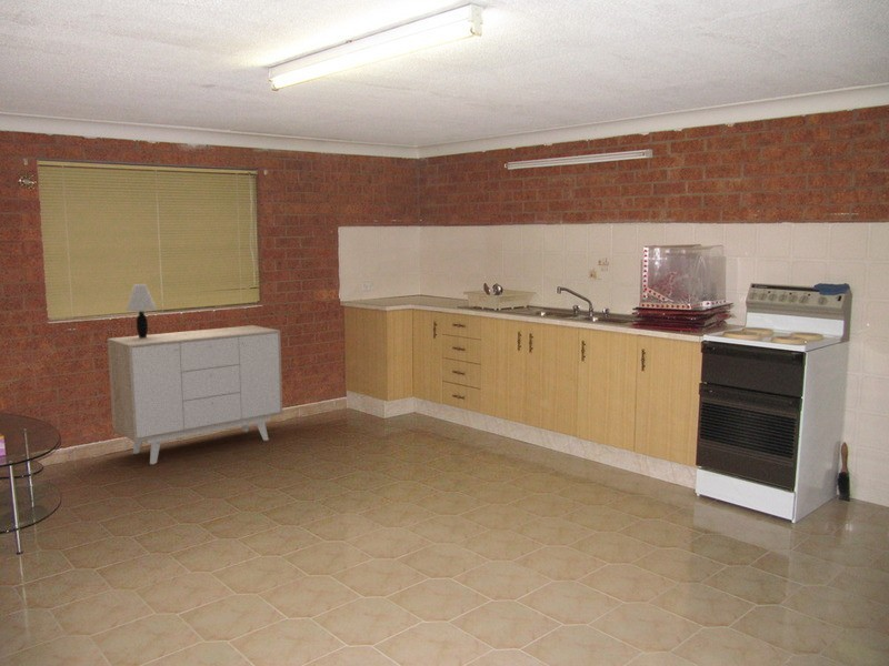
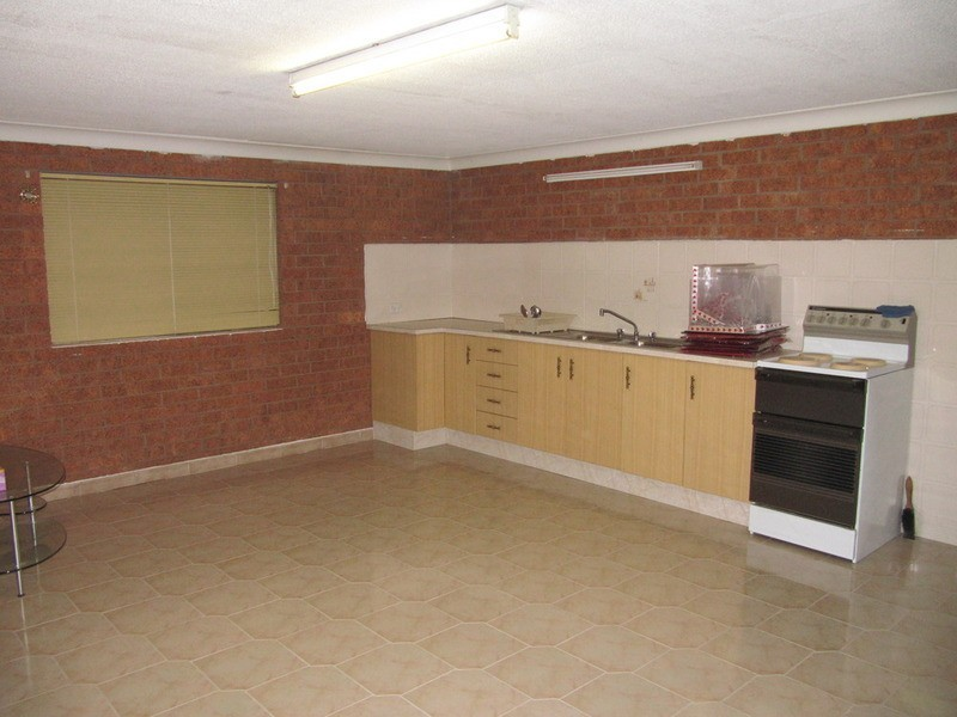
- table lamp (141, 311)
- sideboard (200, 391)
